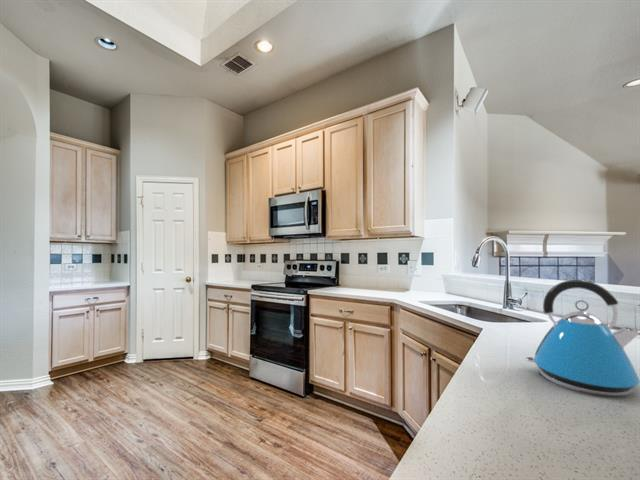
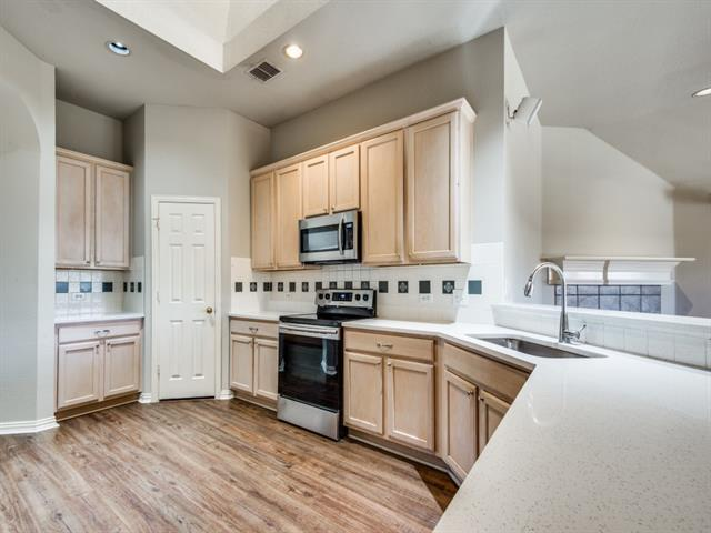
- kettle (578, 329)
